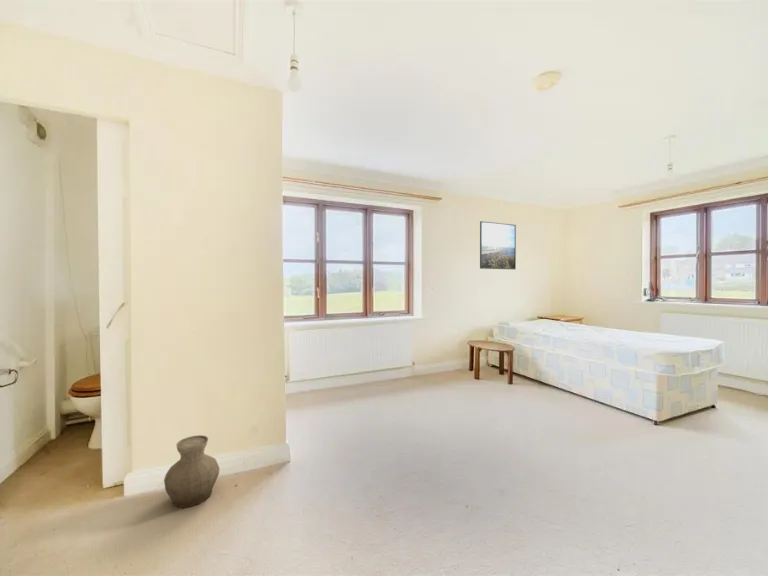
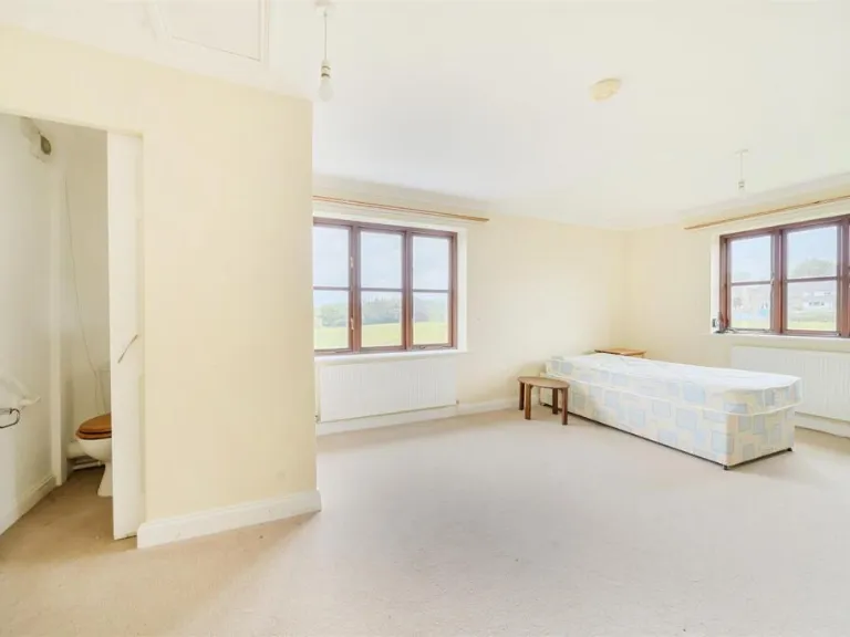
- vase (192, 469)
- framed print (498, 246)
